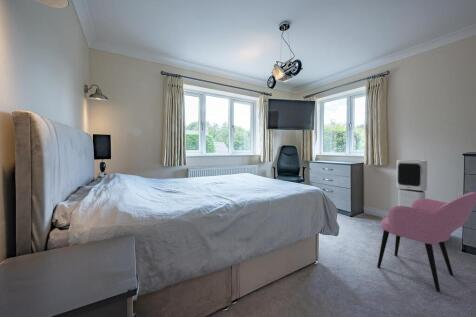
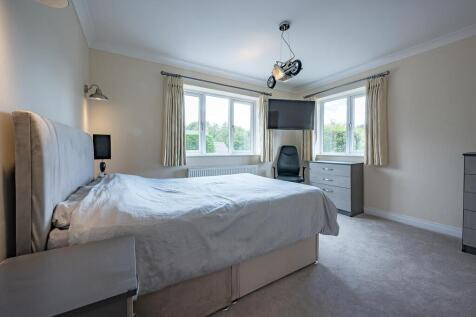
- armchair (422, 230)
- air purifier (414, 194)
